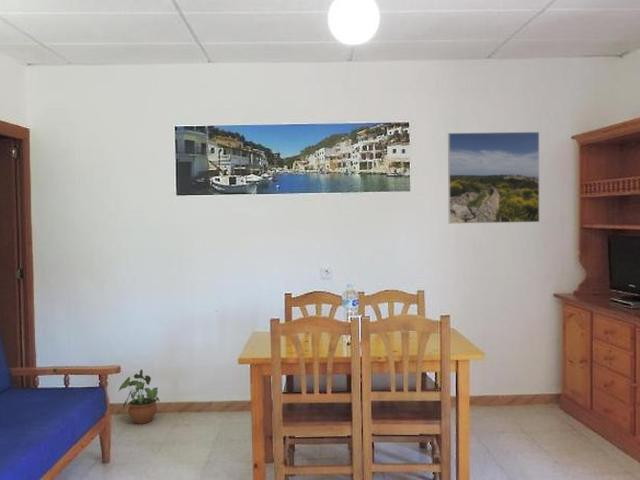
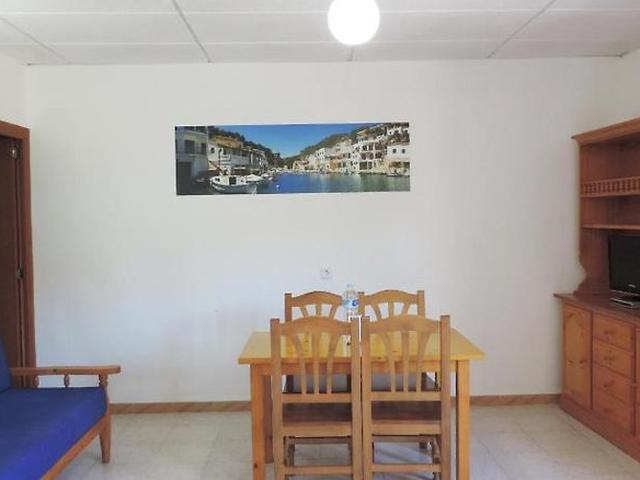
- potted plant (141, 395)
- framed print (493, 177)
